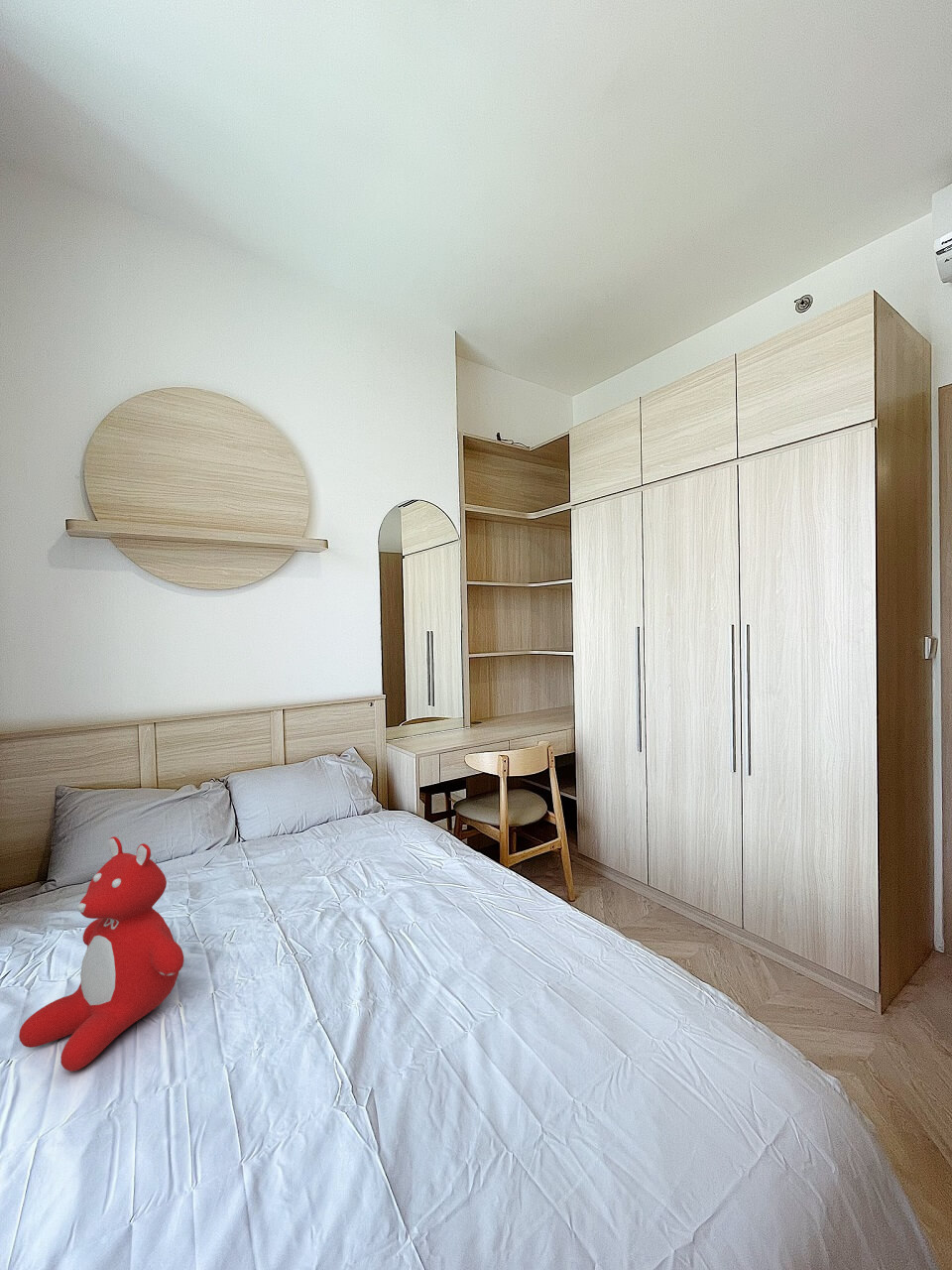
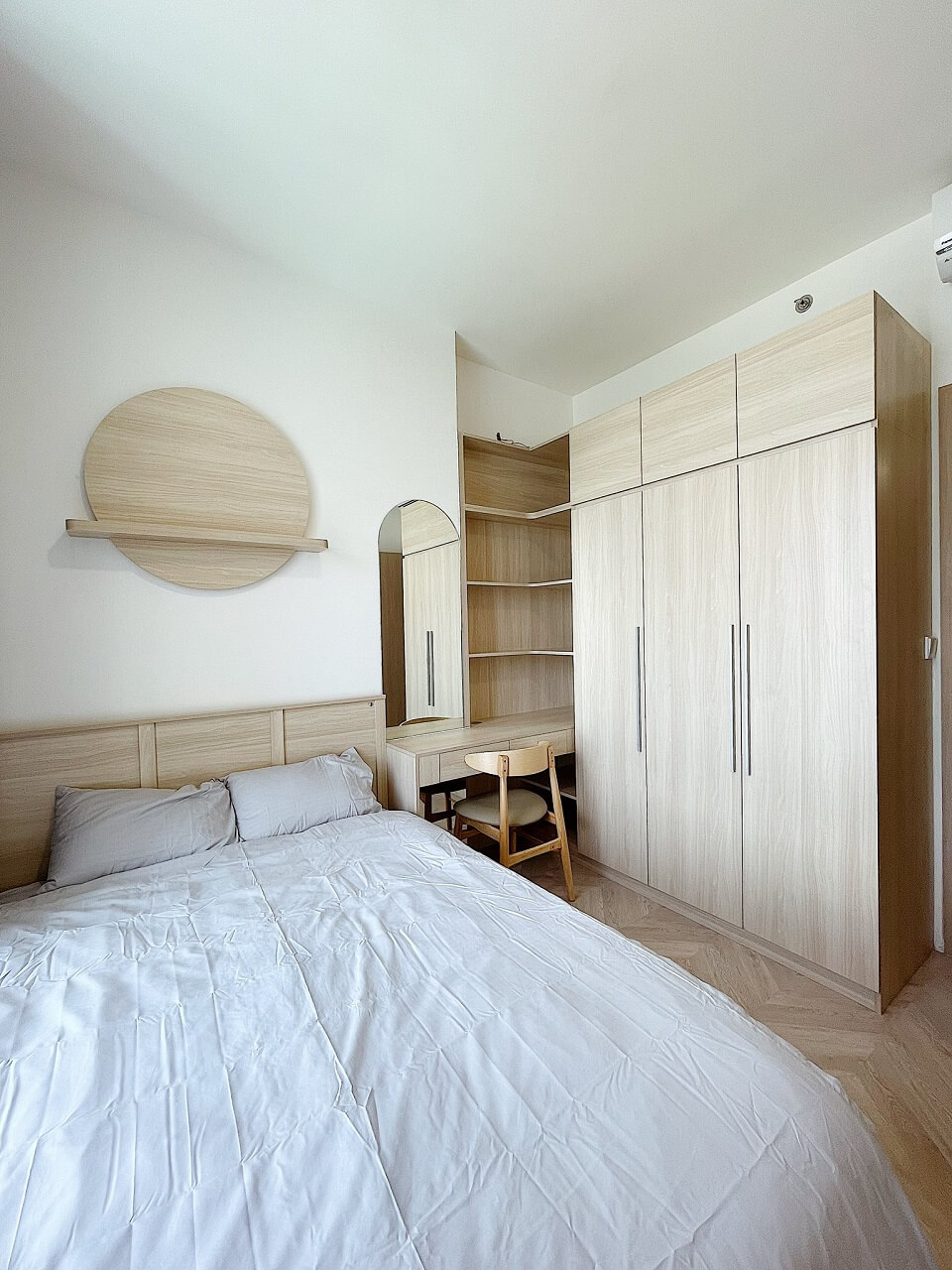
- teddy bear (104, 938)
